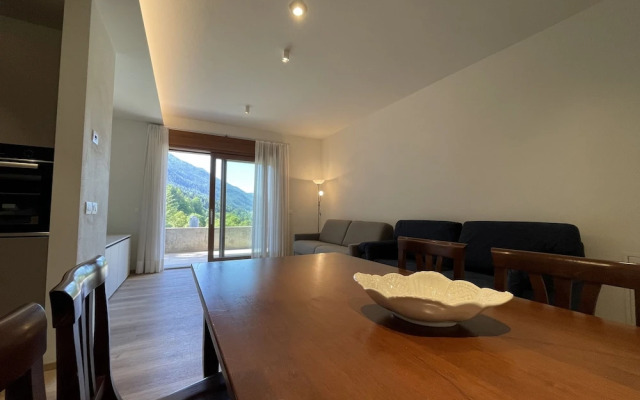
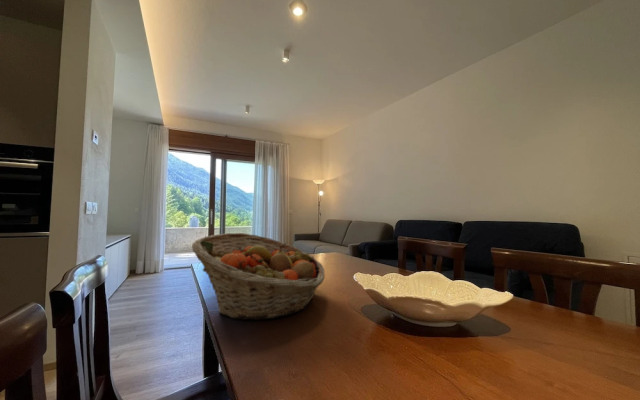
+ fruit basket (264, 266)
